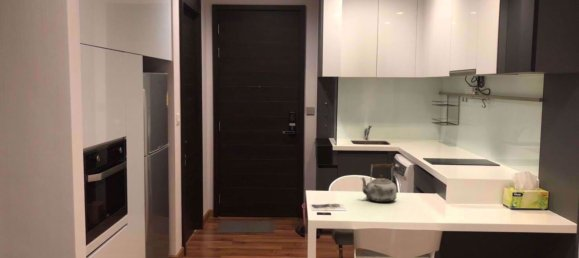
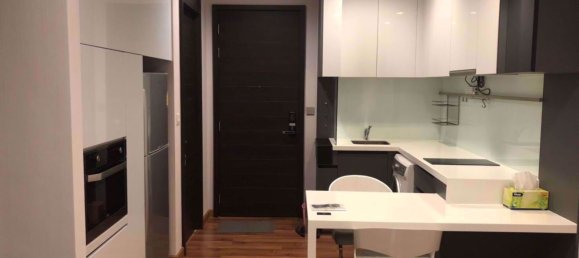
- kettle (377, 182)
